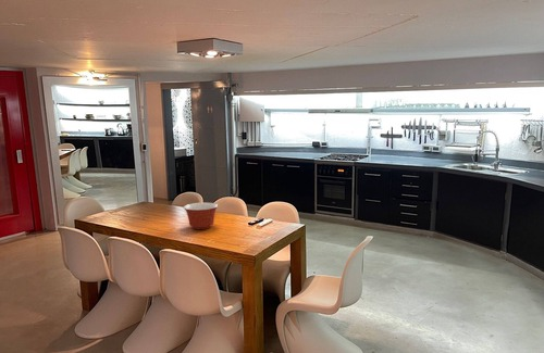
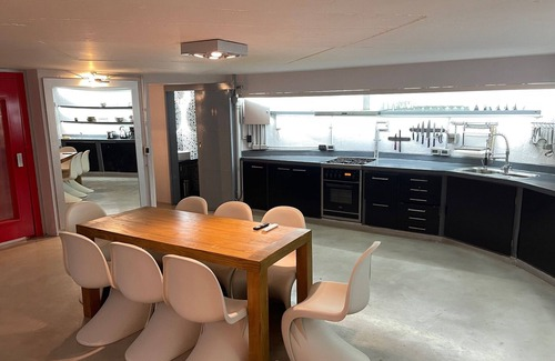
- mixing bowl (201, 216)
